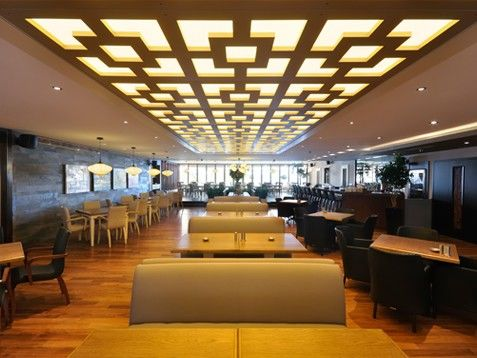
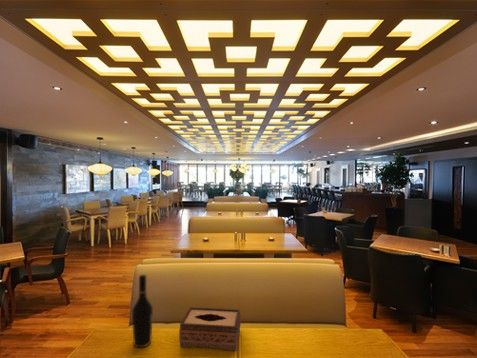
+ wine bottle (142, 309)
+ tissue box (211, 327)
